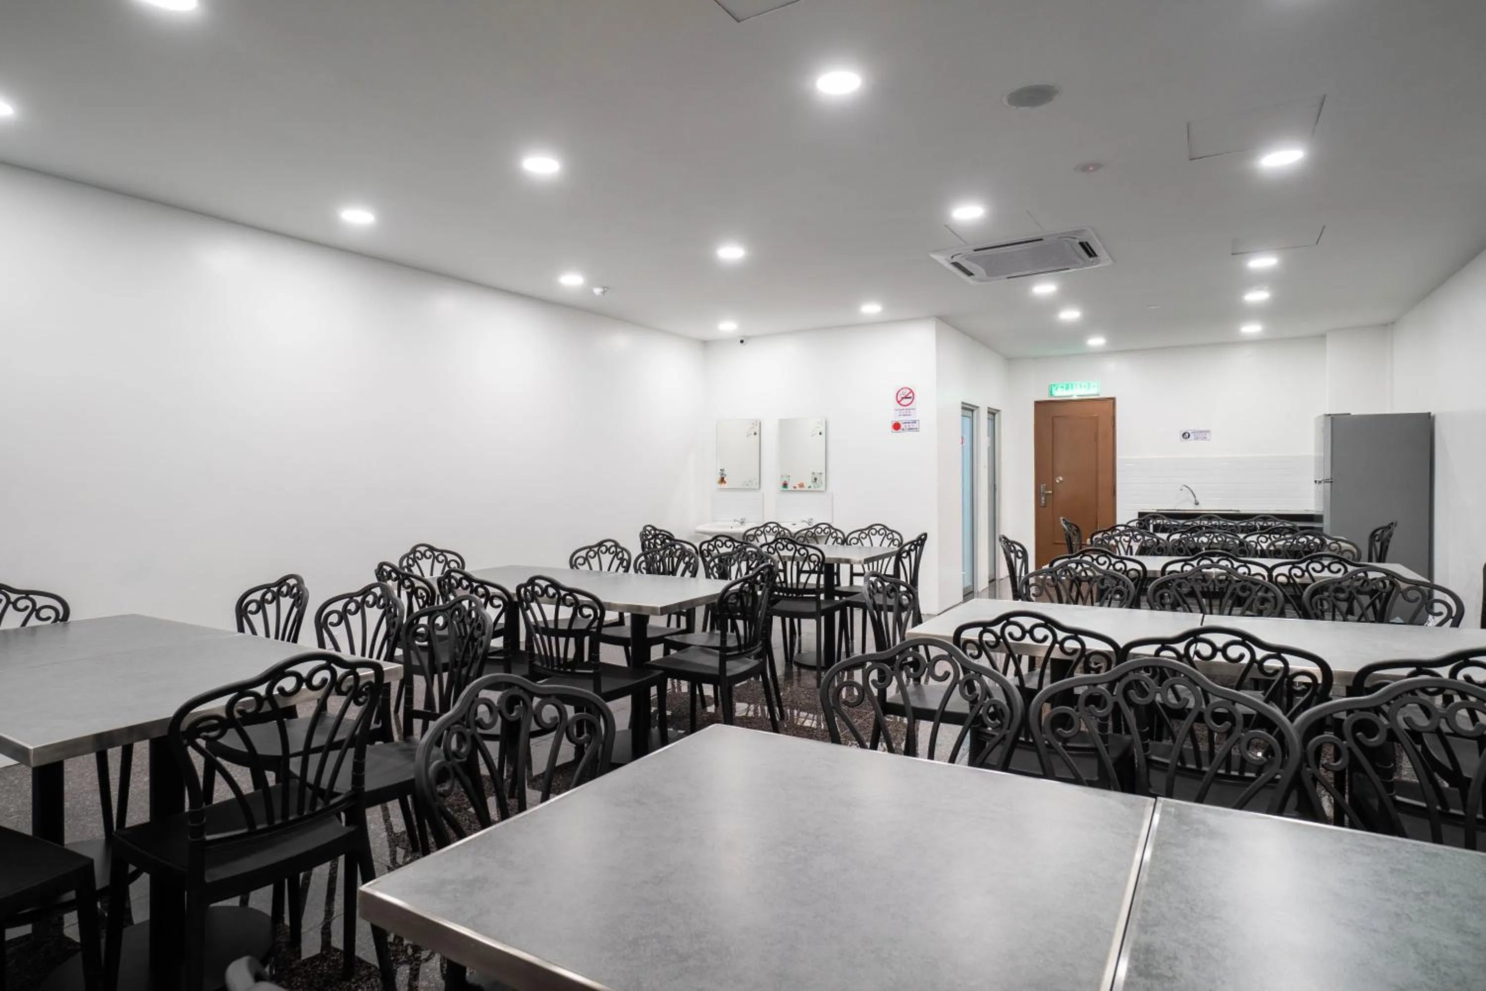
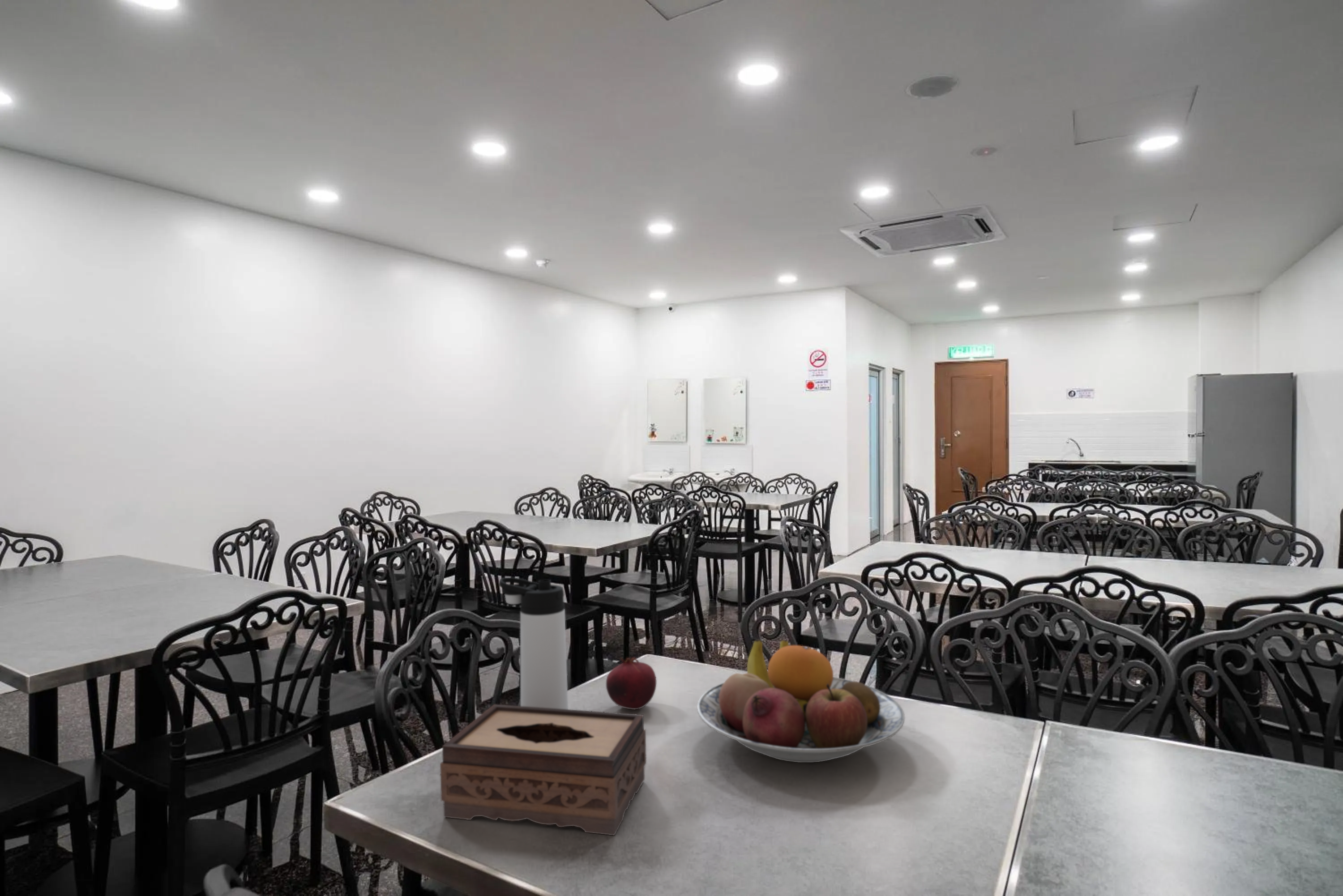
+ fruit bowl (798, 698)
+ fruit (632, 681)
+ tissue box (548, 763)
+ thermos bottle (533, 658)
